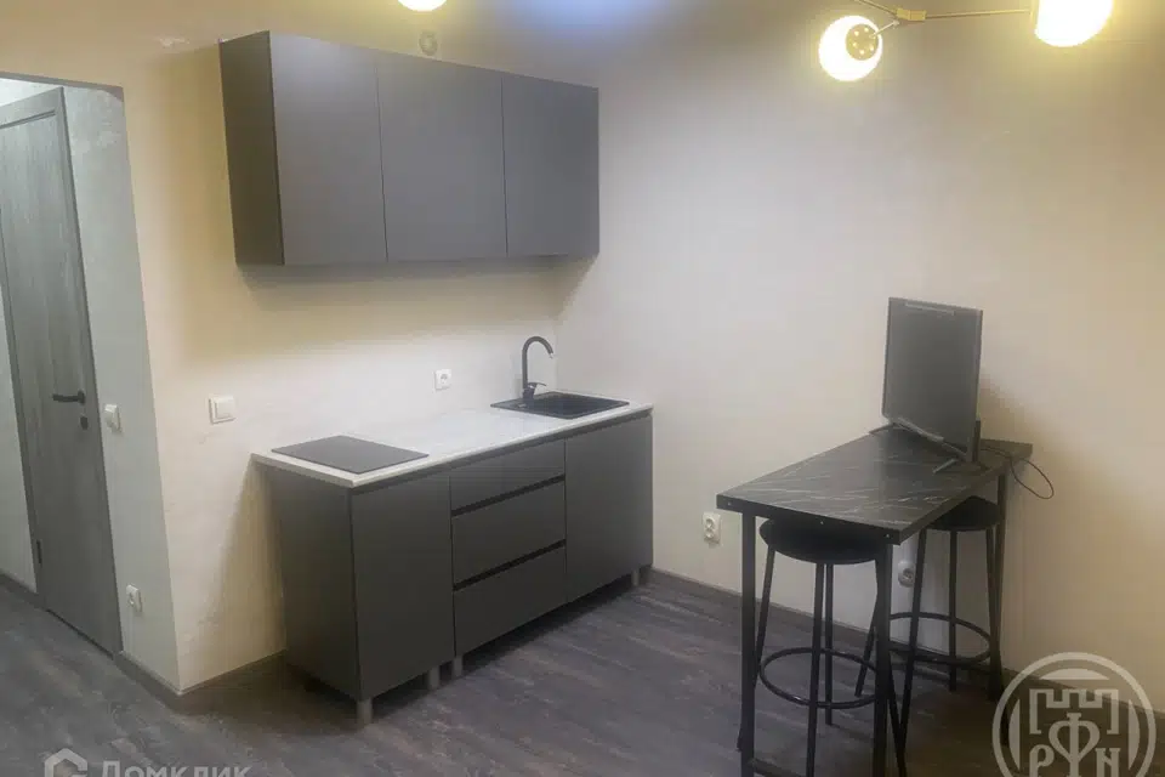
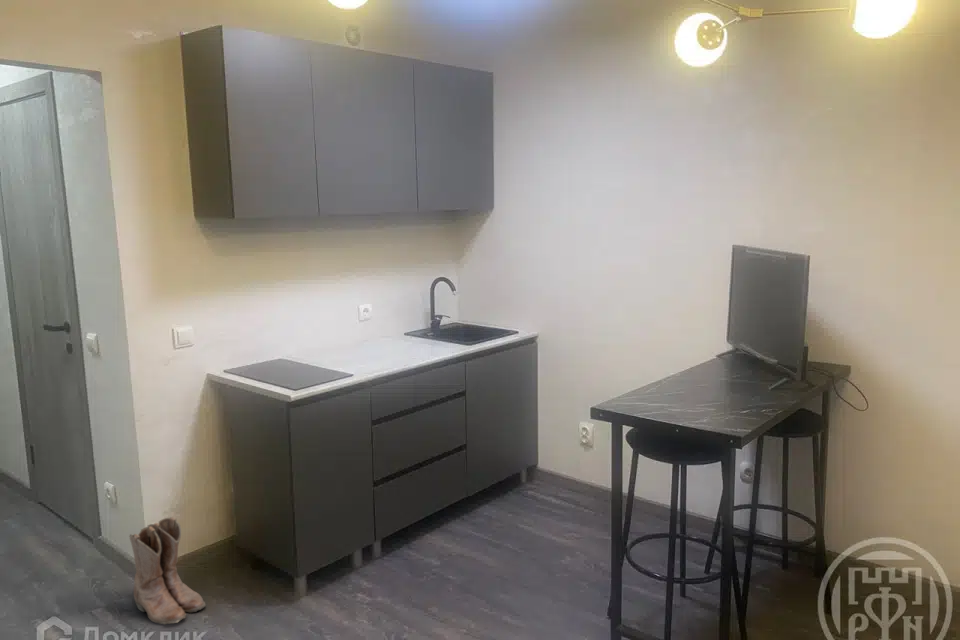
+ boots (167, 566)
